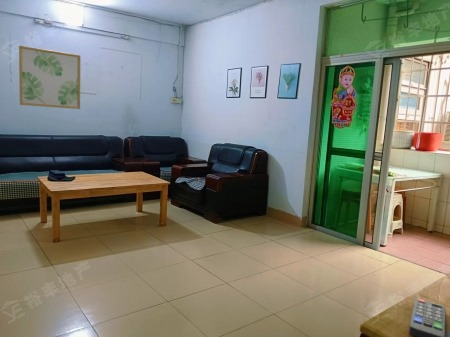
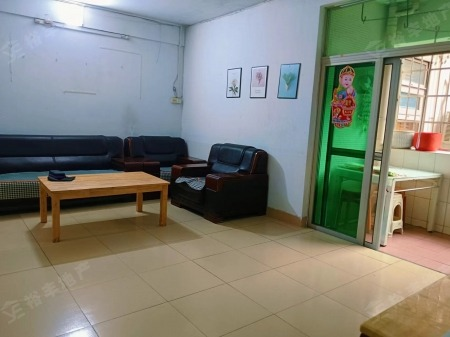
- wall art (51, 79)
- remote control (428, 318)
